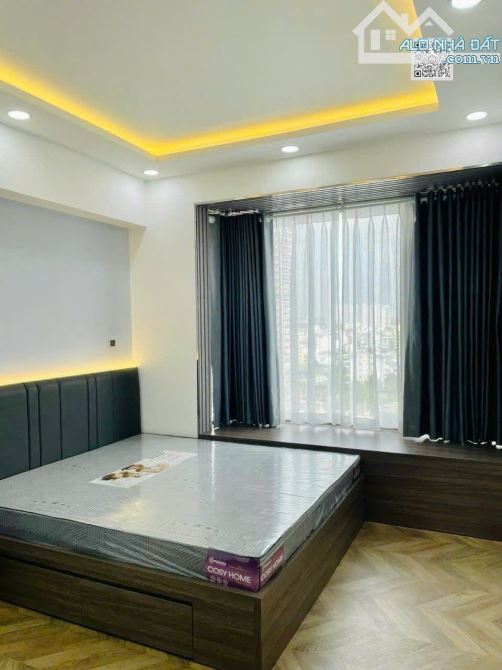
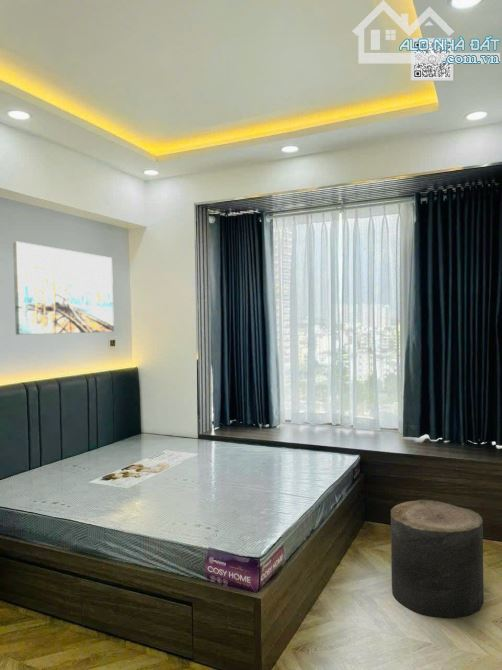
+ stool (434, 554)
+ wall art (69, 291)
